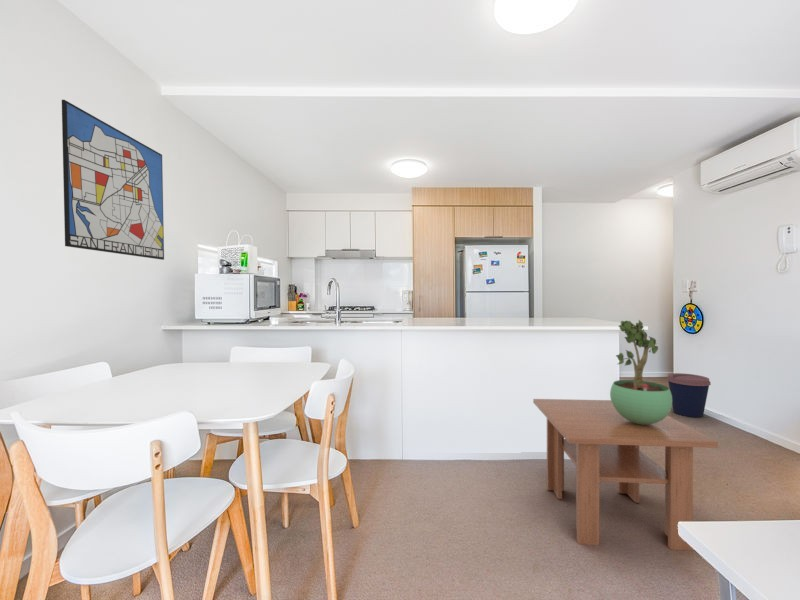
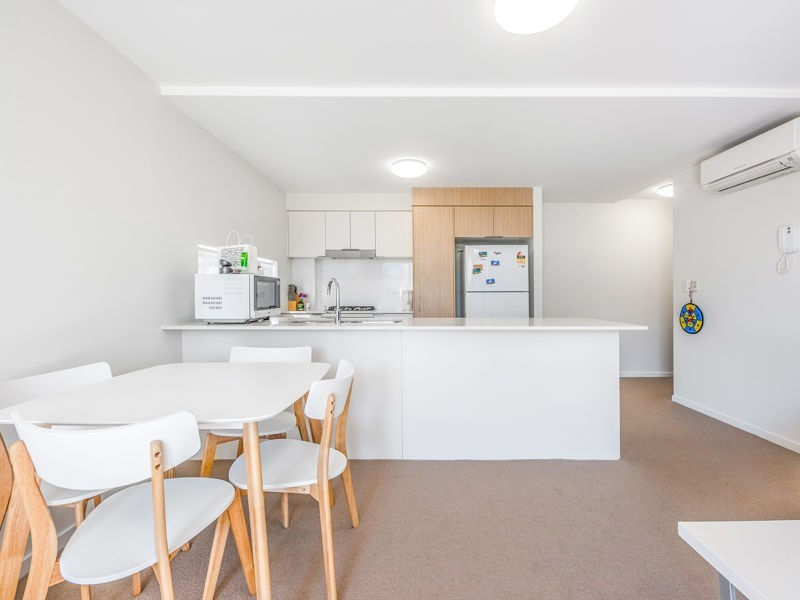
- coffee cup (688, 395)
- potted plant (641, 371)
- coffee table (609, 465)
- wall art (121, 193)
